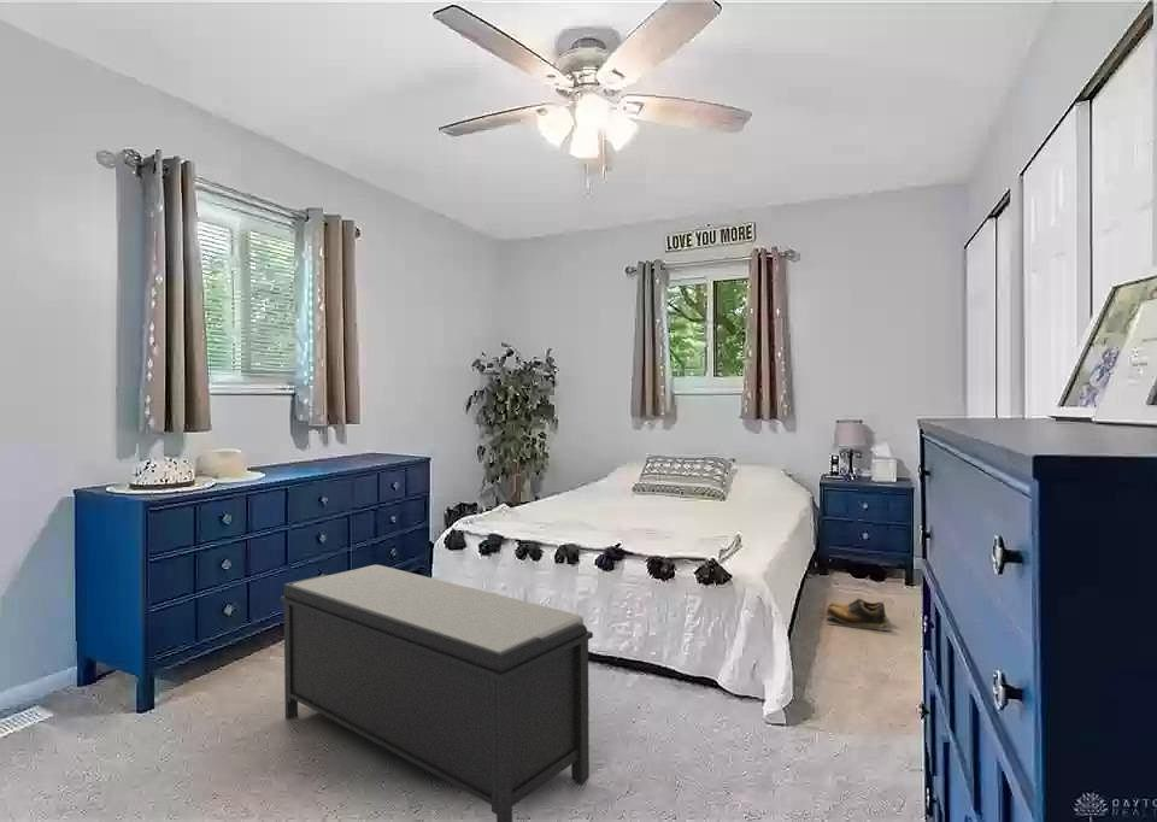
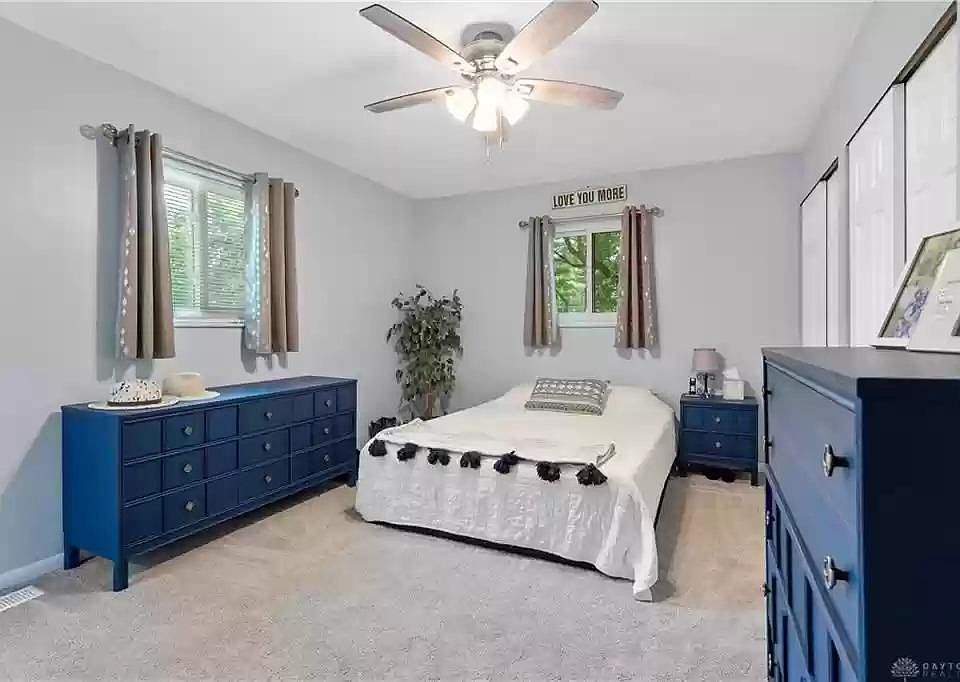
- bench (423, 671)
- shoes (857, 610)
